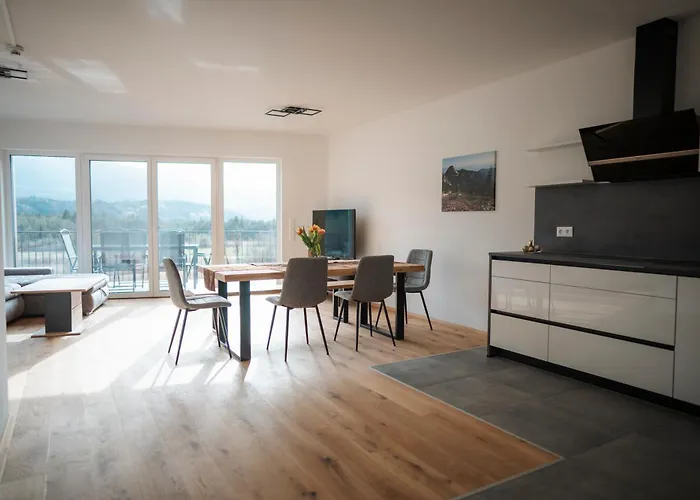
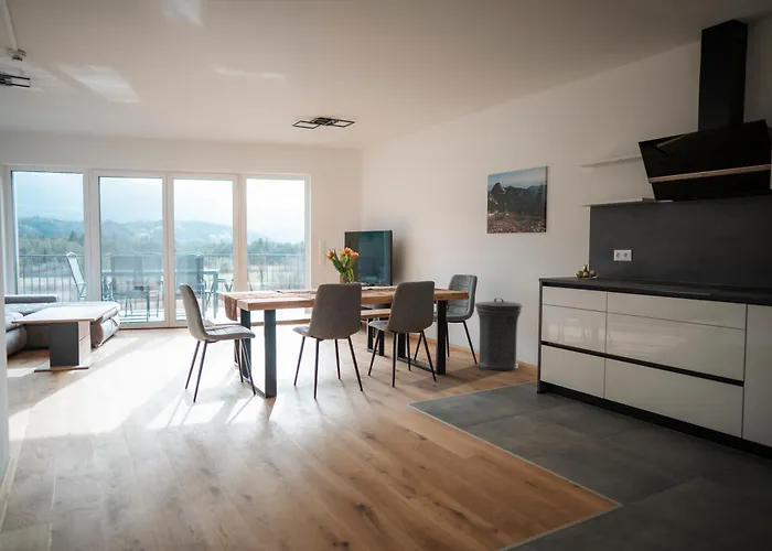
+ trash can (497, 332)
